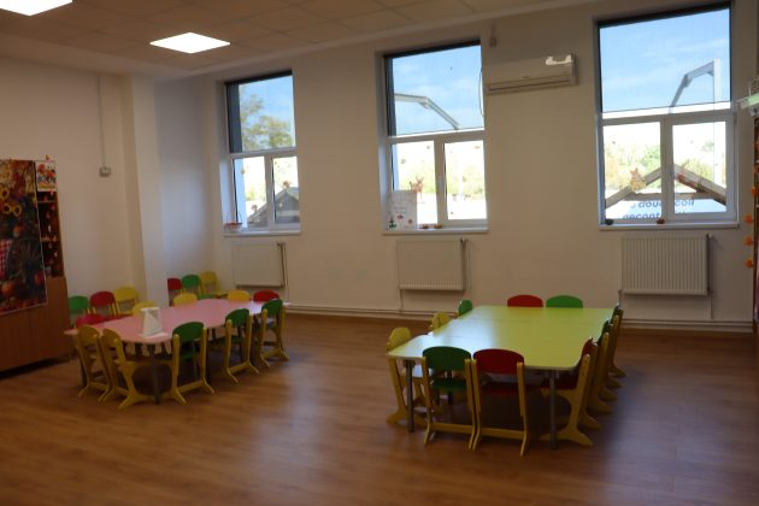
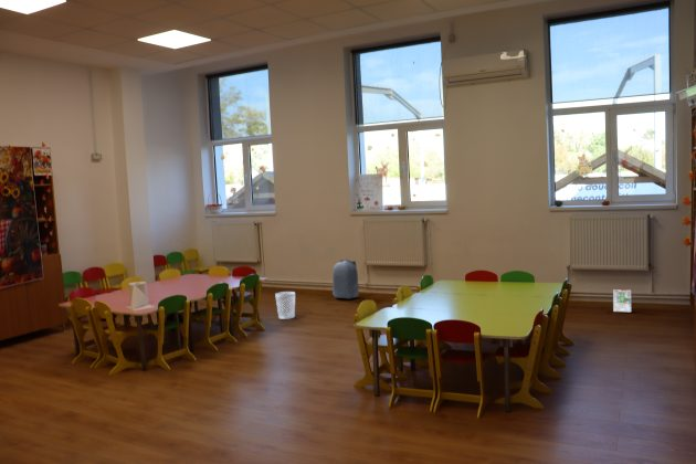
+ toy box (622, 298)
+ wastebasket (285, 305)
+ backpack (346, 278)
